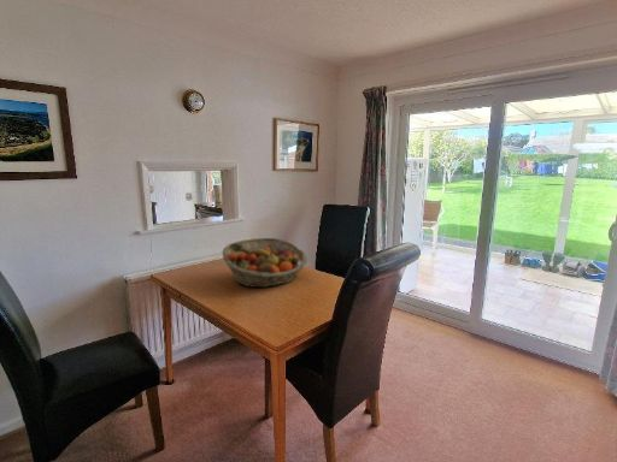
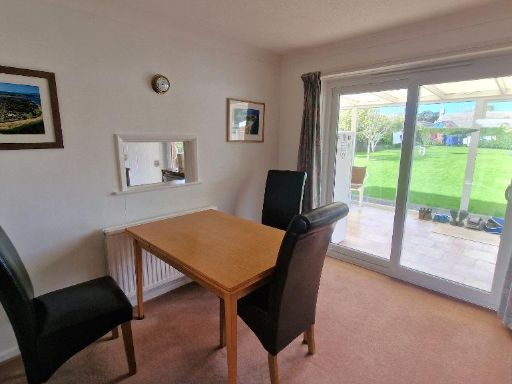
- fruit basket (265, 261)
